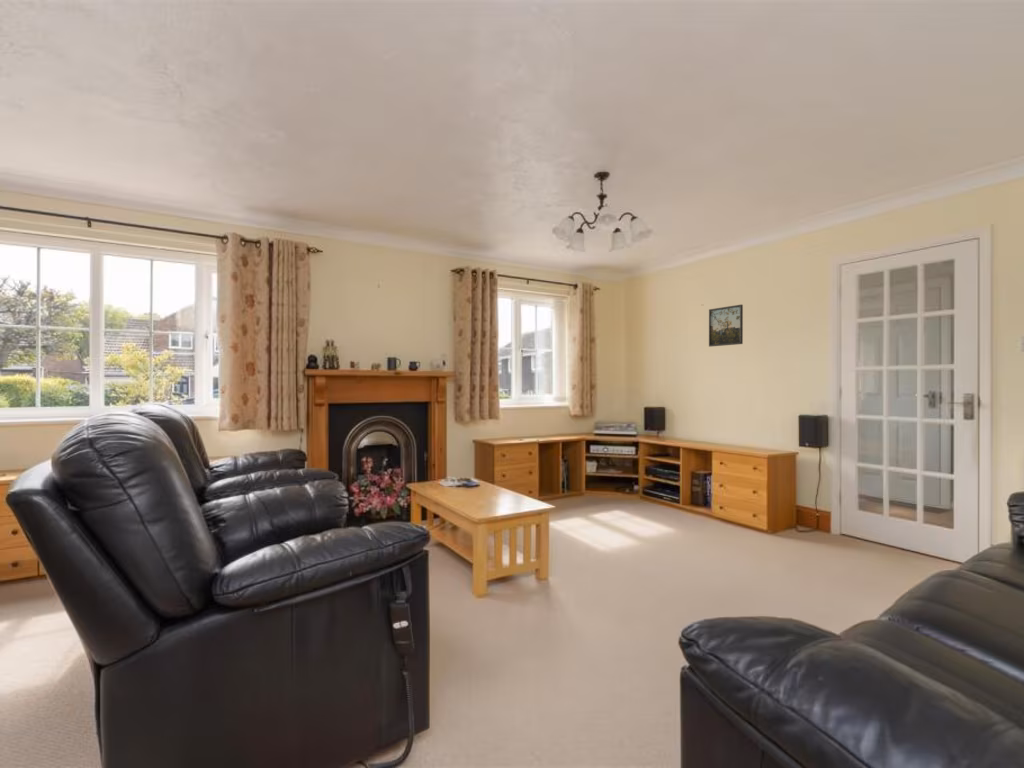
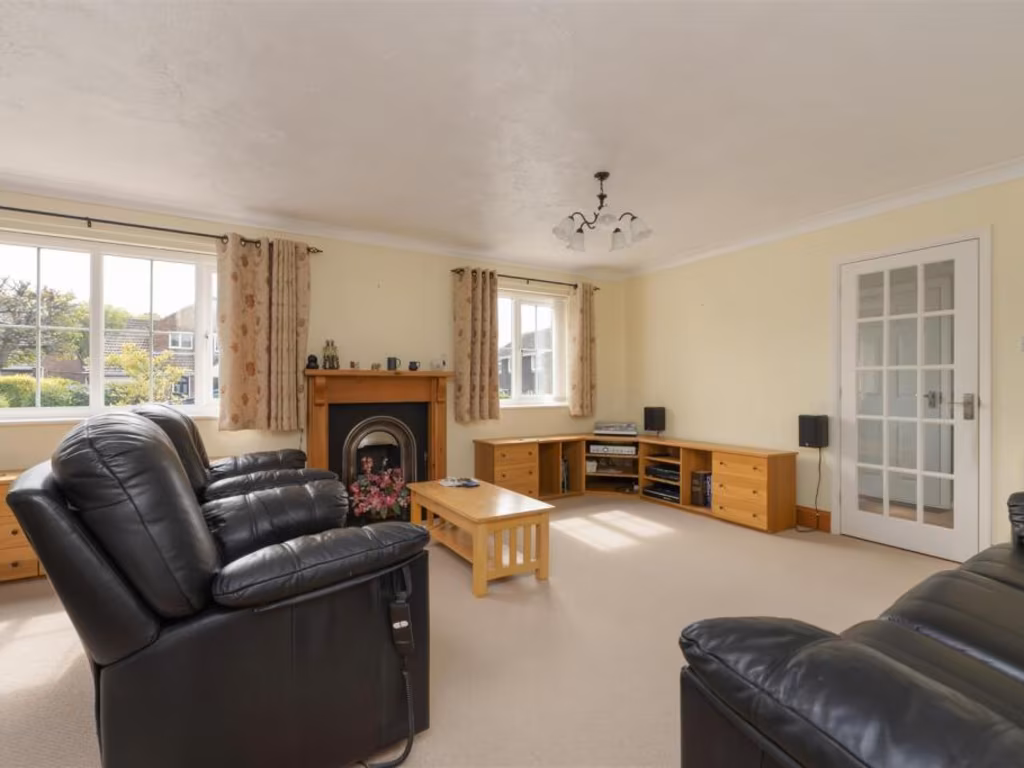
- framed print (725, 326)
